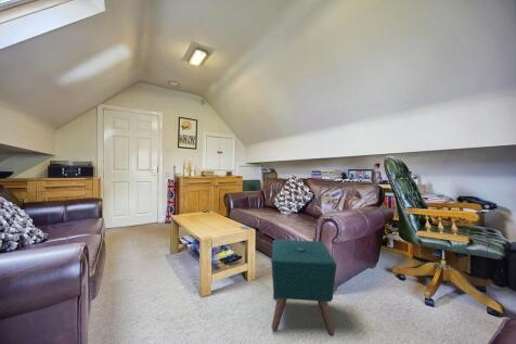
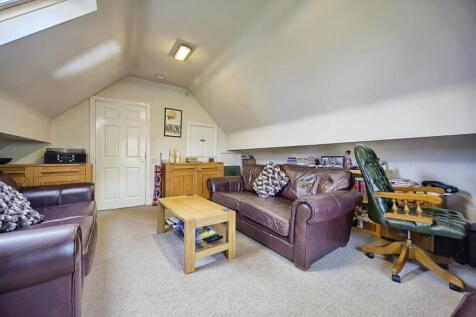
- ottoman (299, 281)
